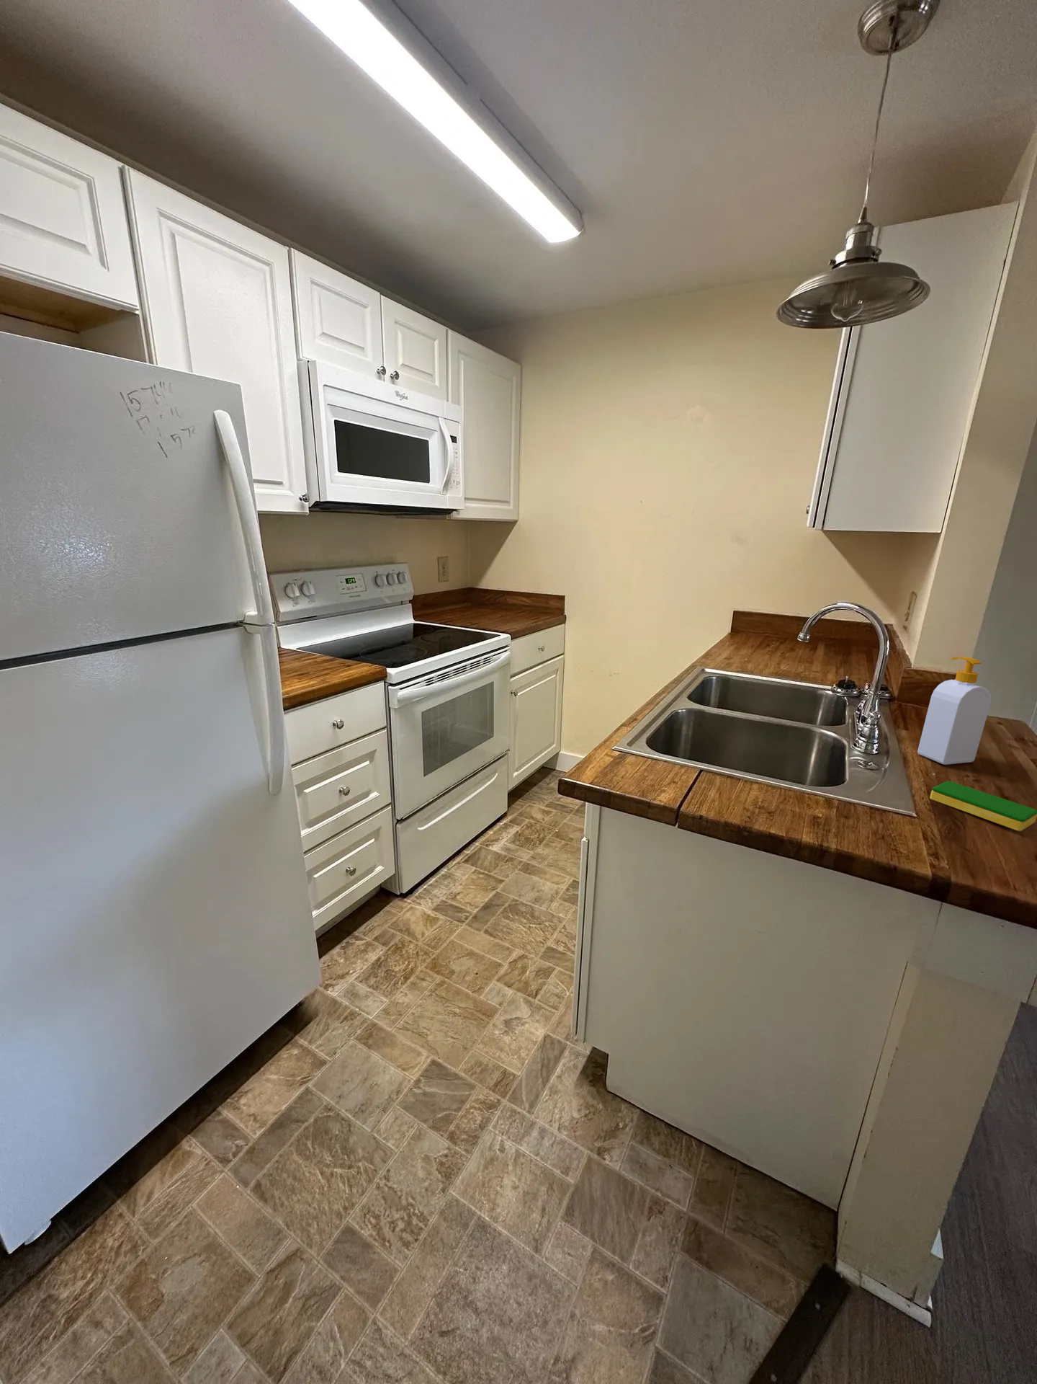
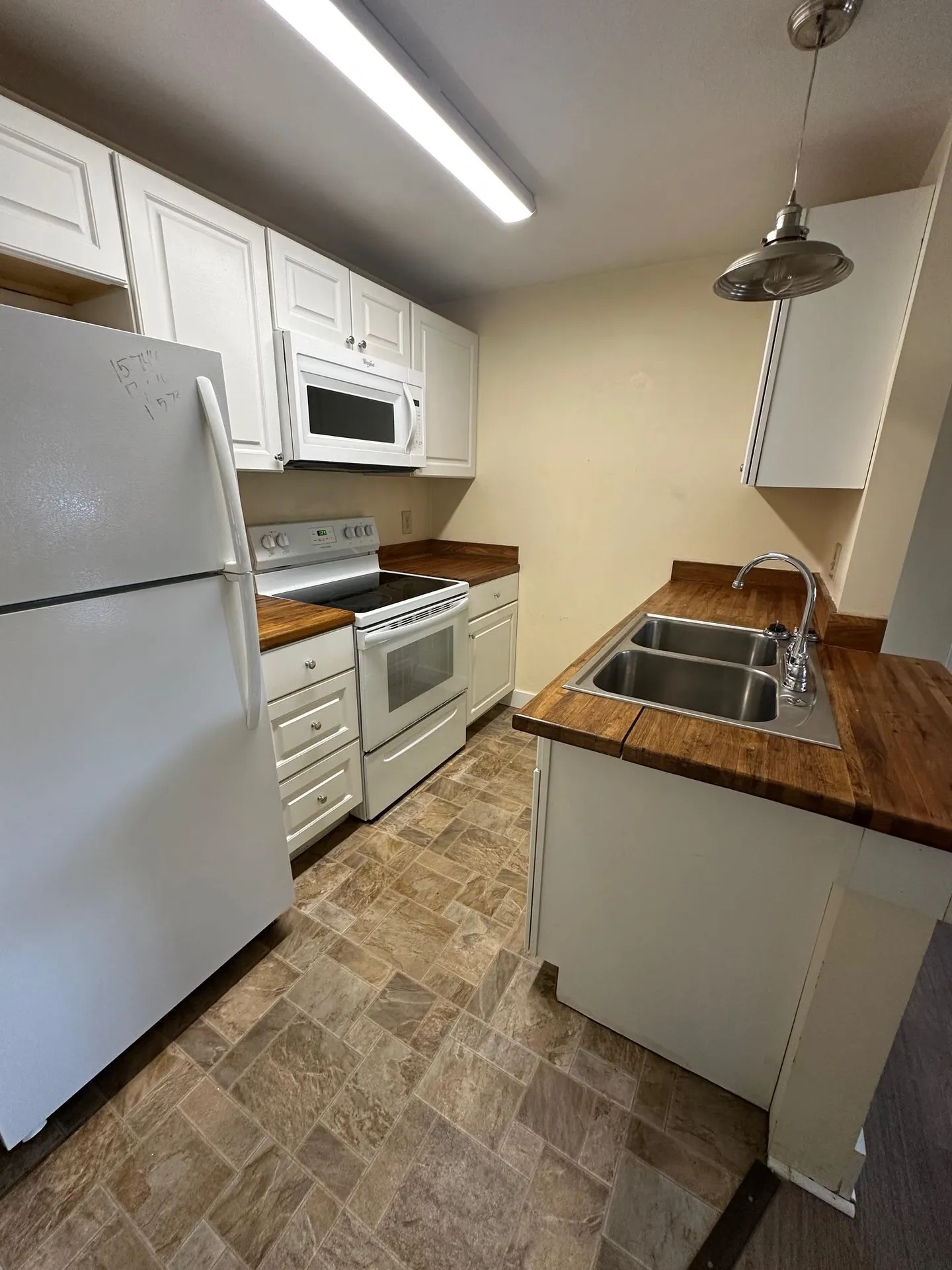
- dish sponge (981, 804)
- soap bottle (955, 708)
